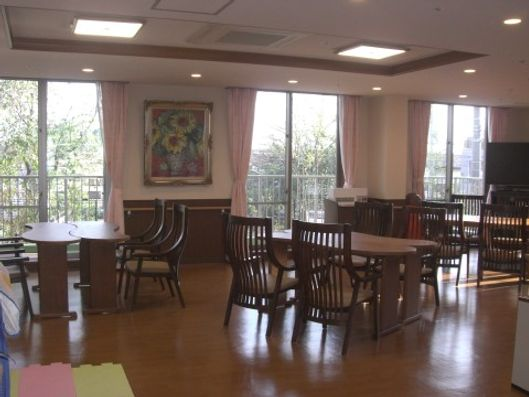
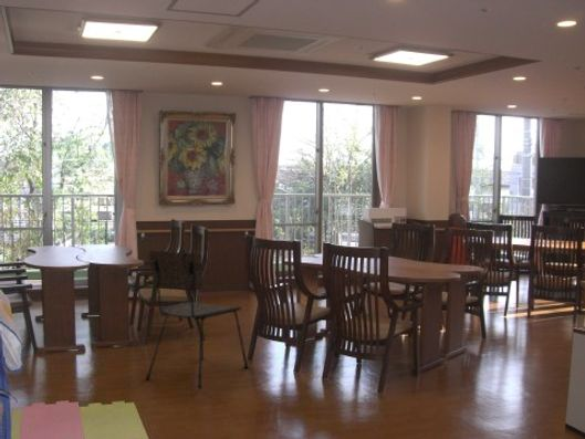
+ dining chair (199, 311)
